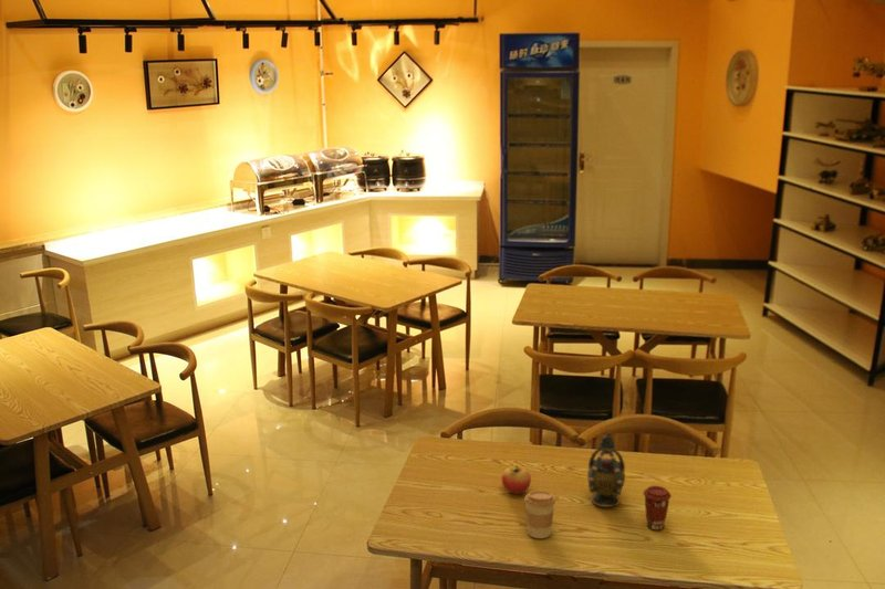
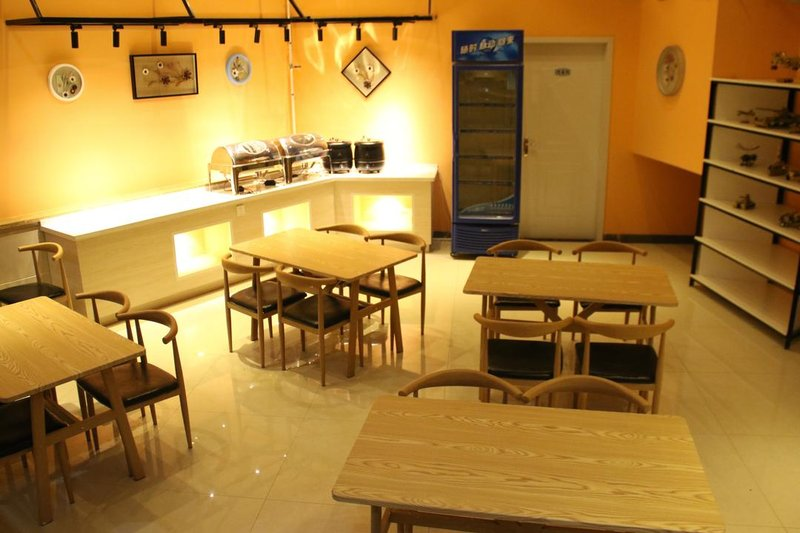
- teapot (606, 463)
- fruit (516, 476)
- coffee cup (656, 507)
- coffee cup (539, 513)
